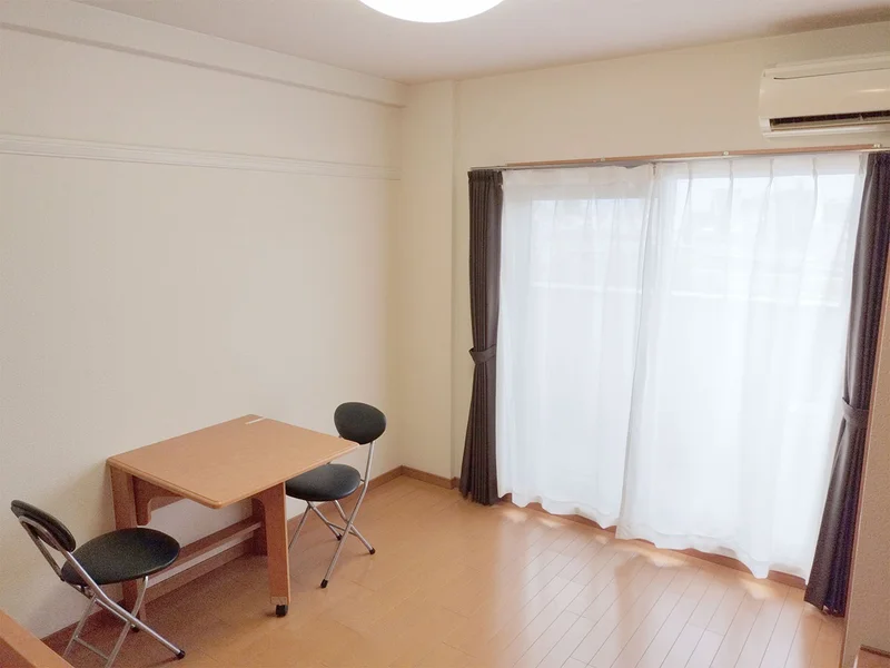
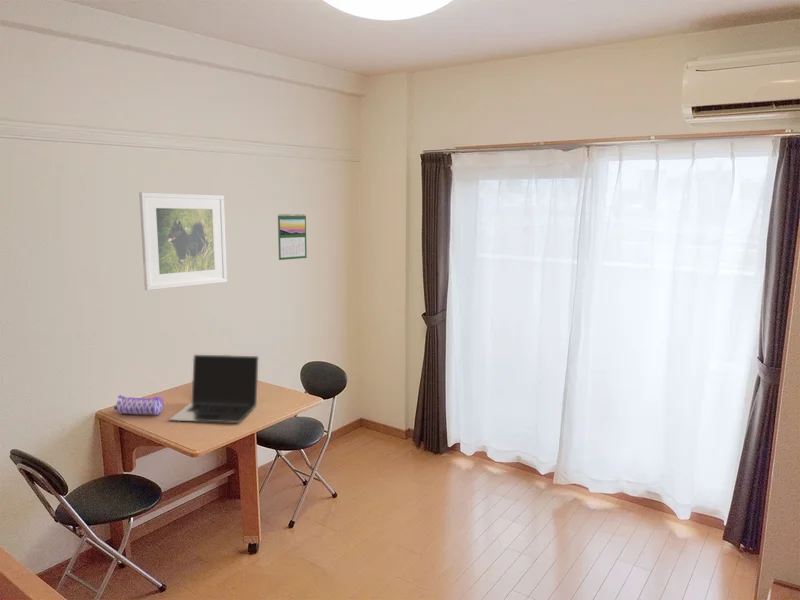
+ pencil case (139, 404)
+ laptop (215, 387)
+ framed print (186, 240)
+ calendar (292, 236)
